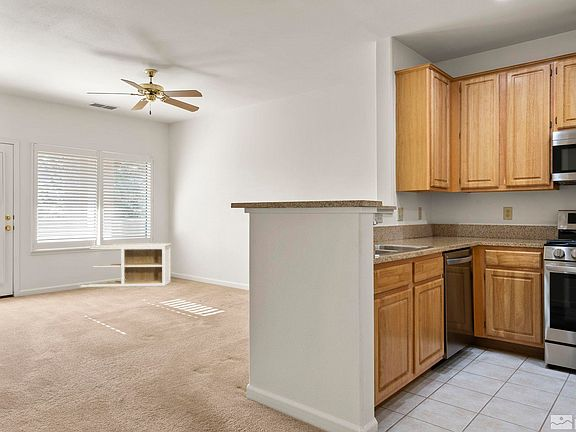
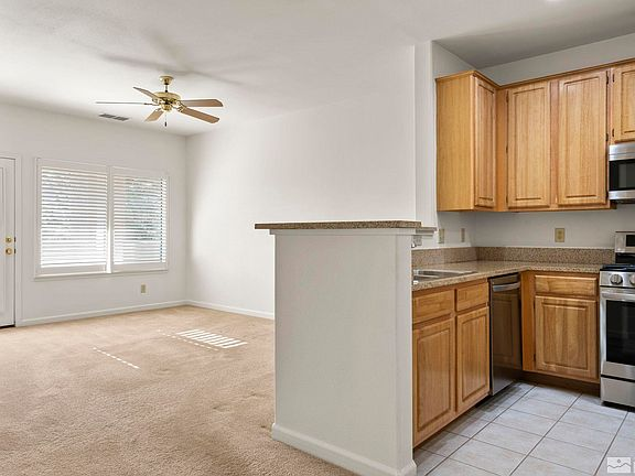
- storage cabinet (126, 264)
